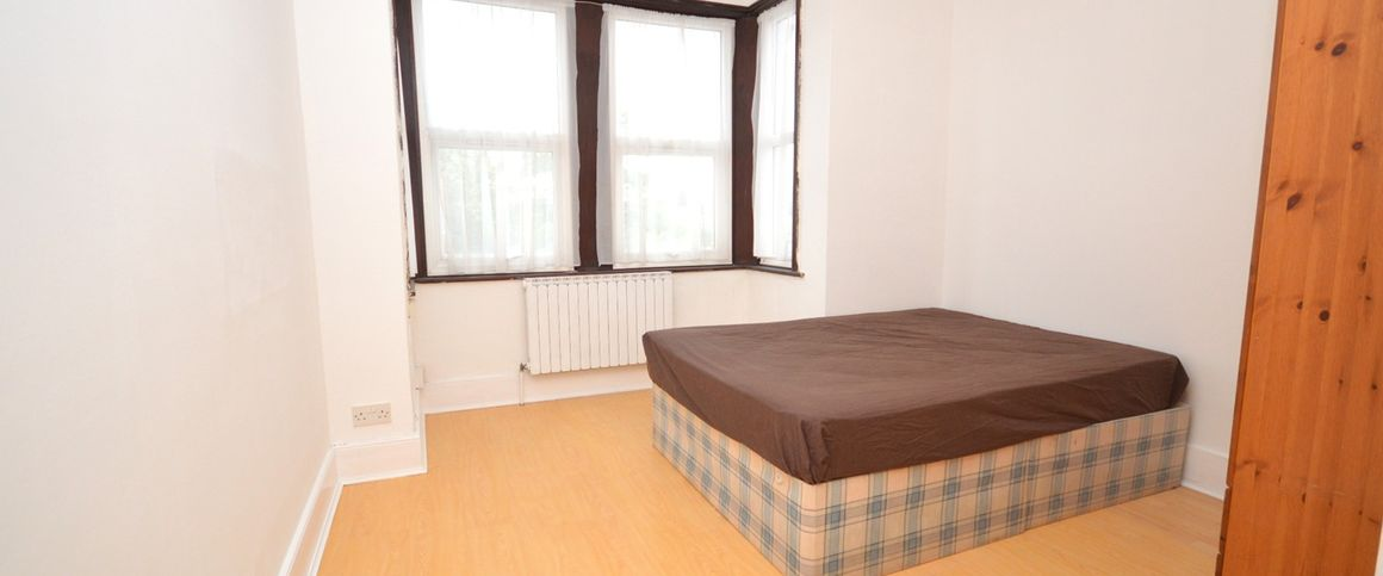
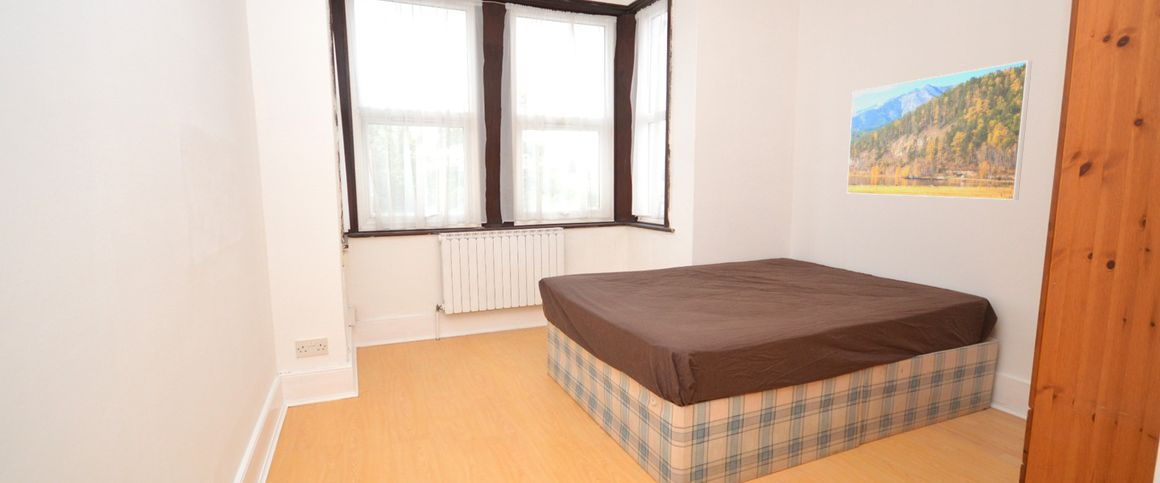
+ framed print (924, 138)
